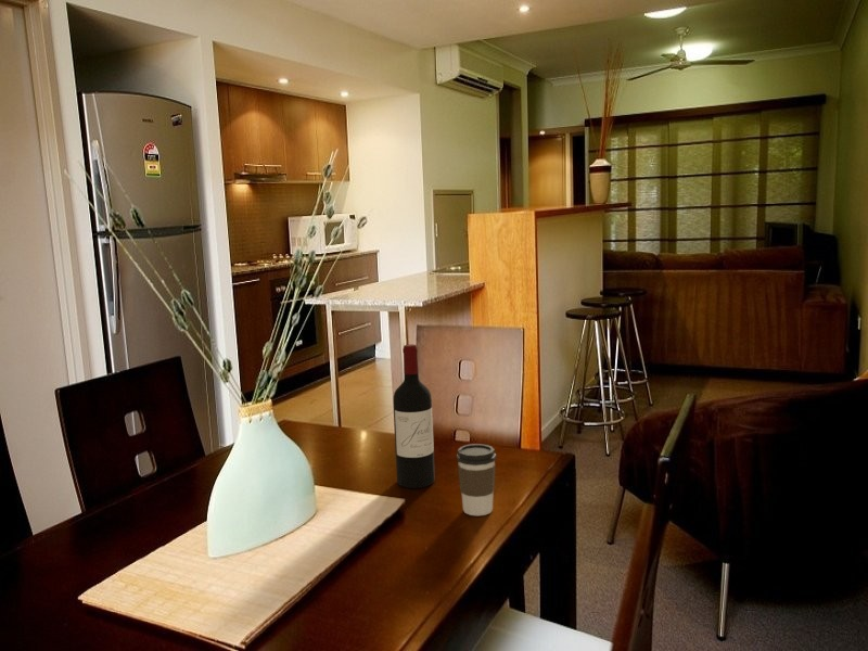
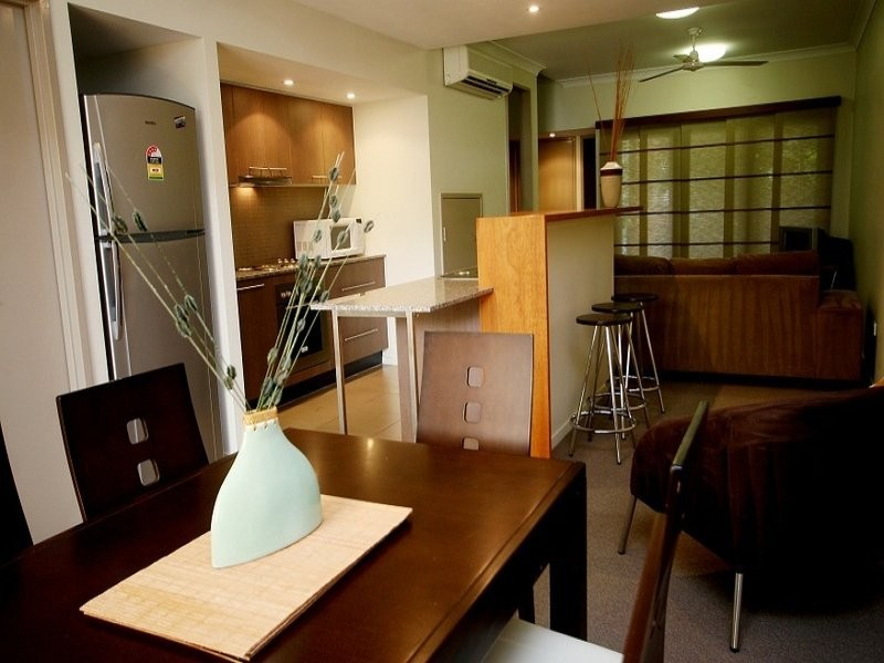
- wine bottle (412, 414)
- coffee cup (476, 480)
